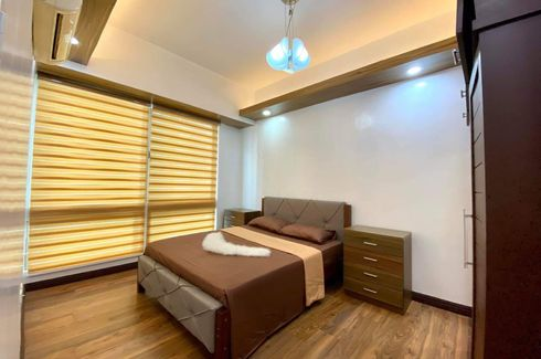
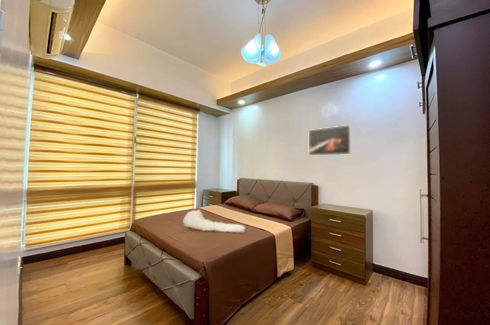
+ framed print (328, 141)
